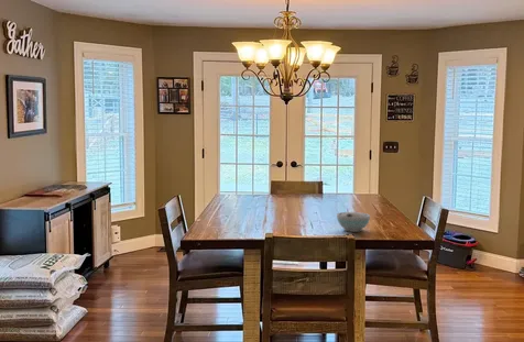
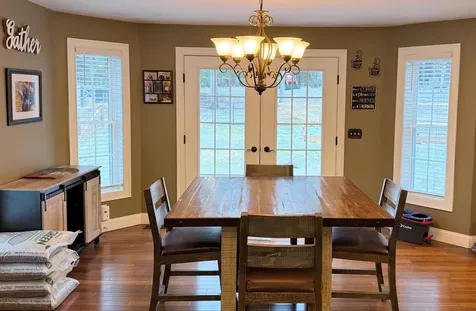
- bowl (352, 220)
